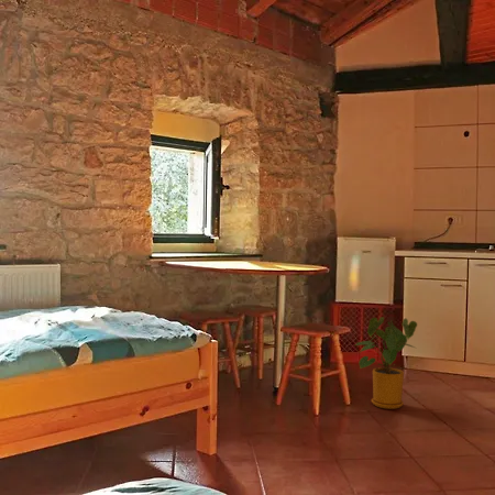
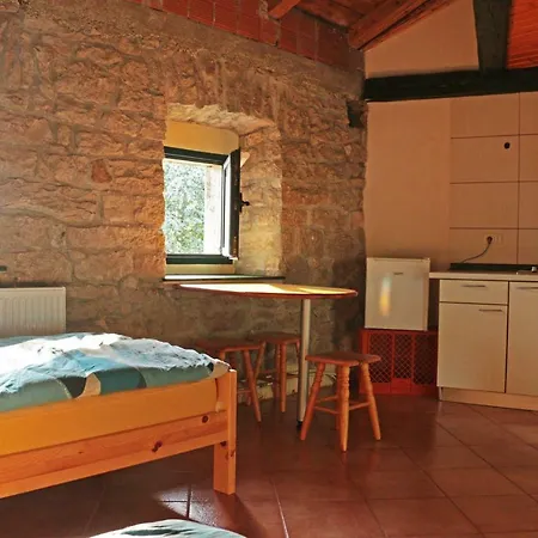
- house plant (385, 362)
